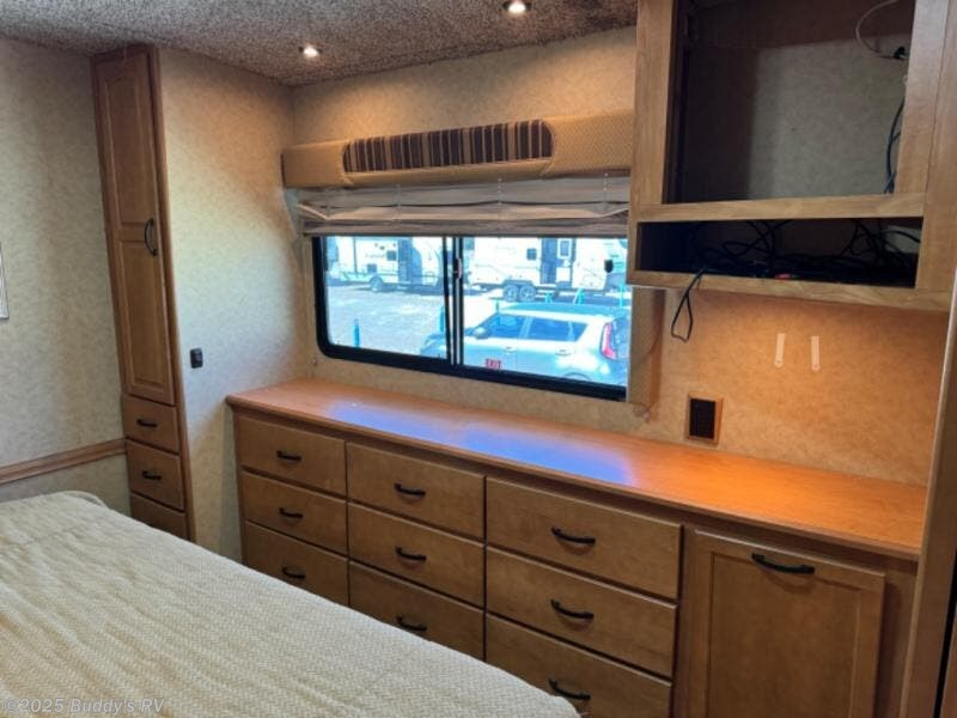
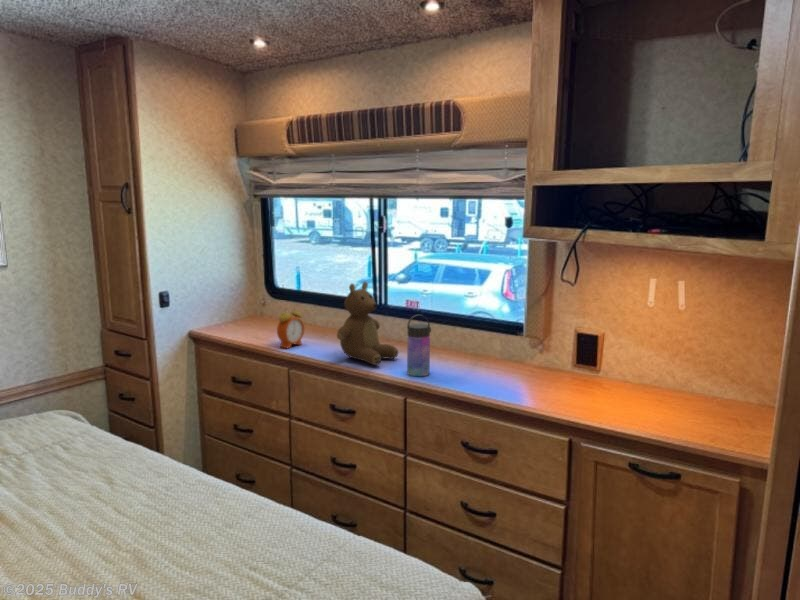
+ teddy bear (368, 321)
+ alarm clock (290, 326)
+ water bottle (418, 344)
